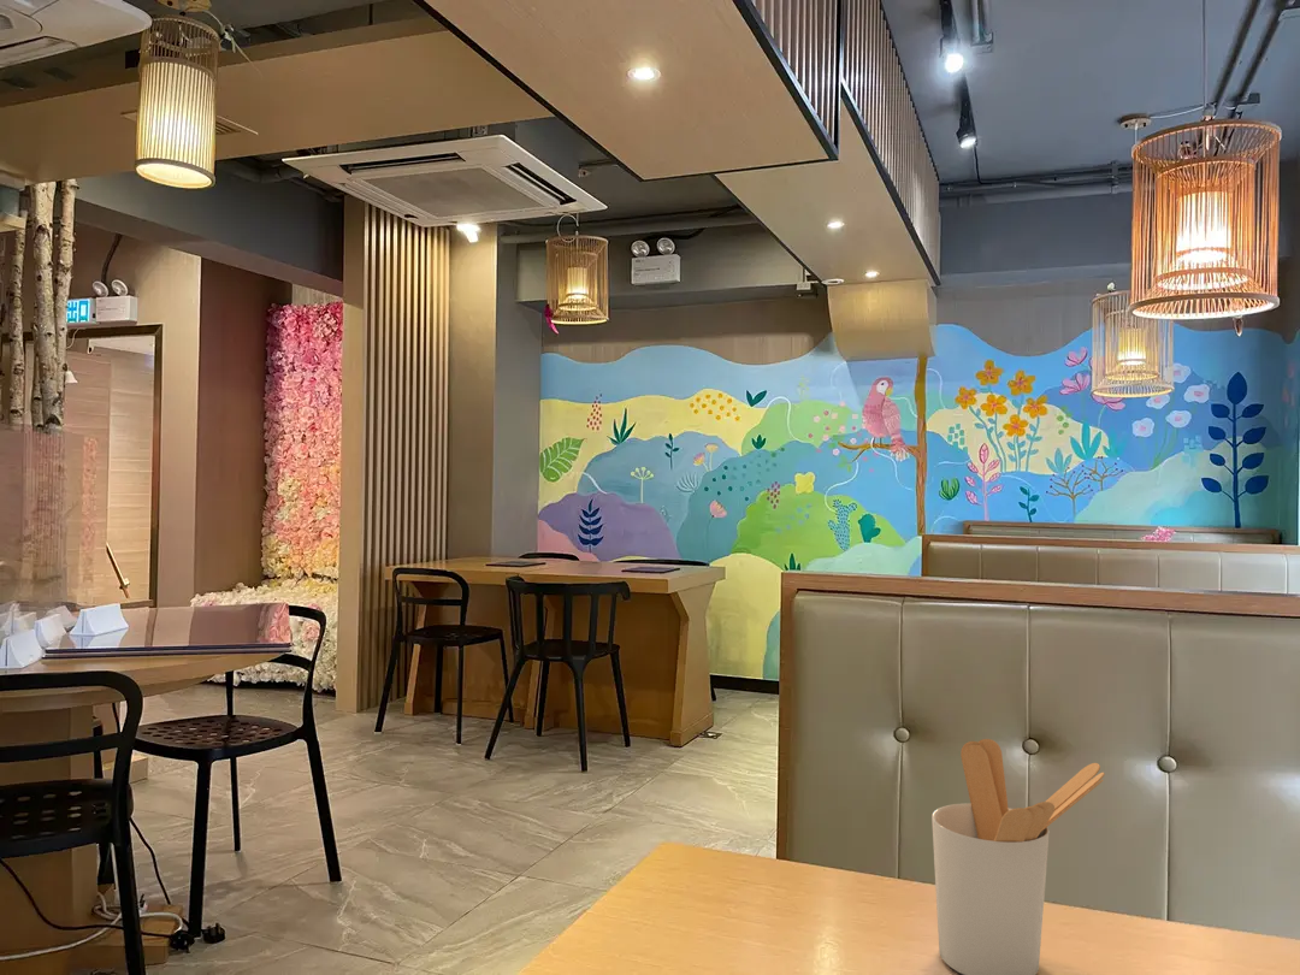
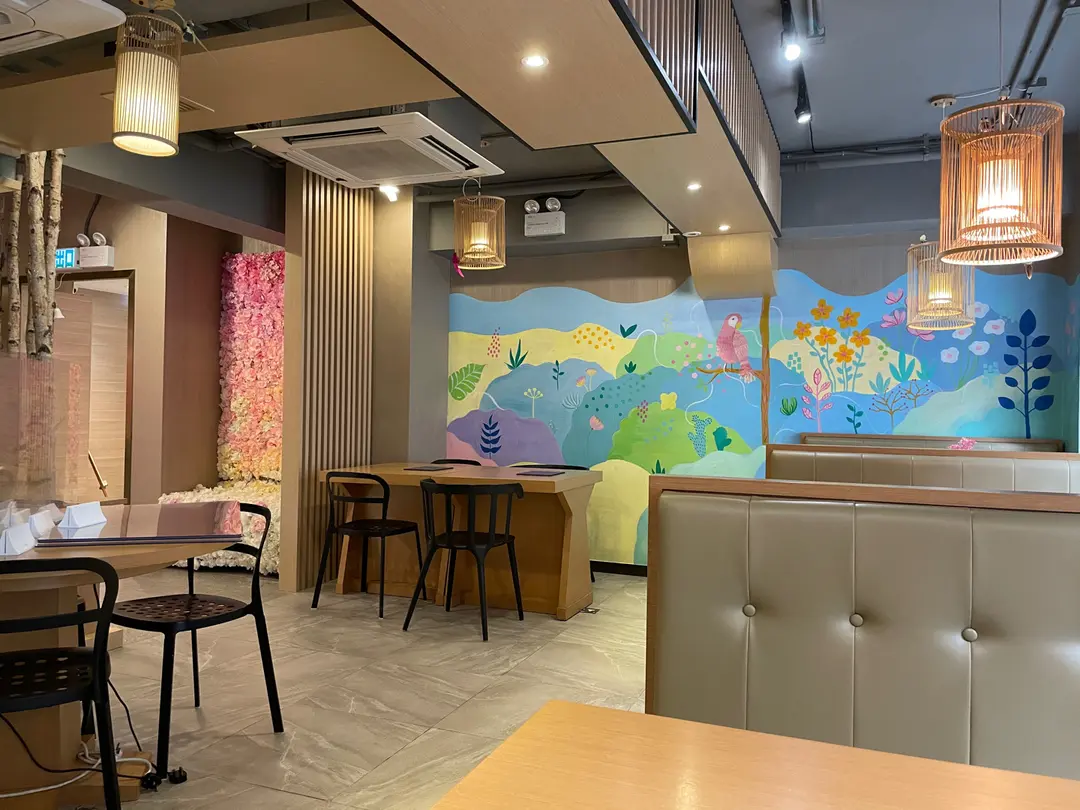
- utensil holder (1020, 858)
